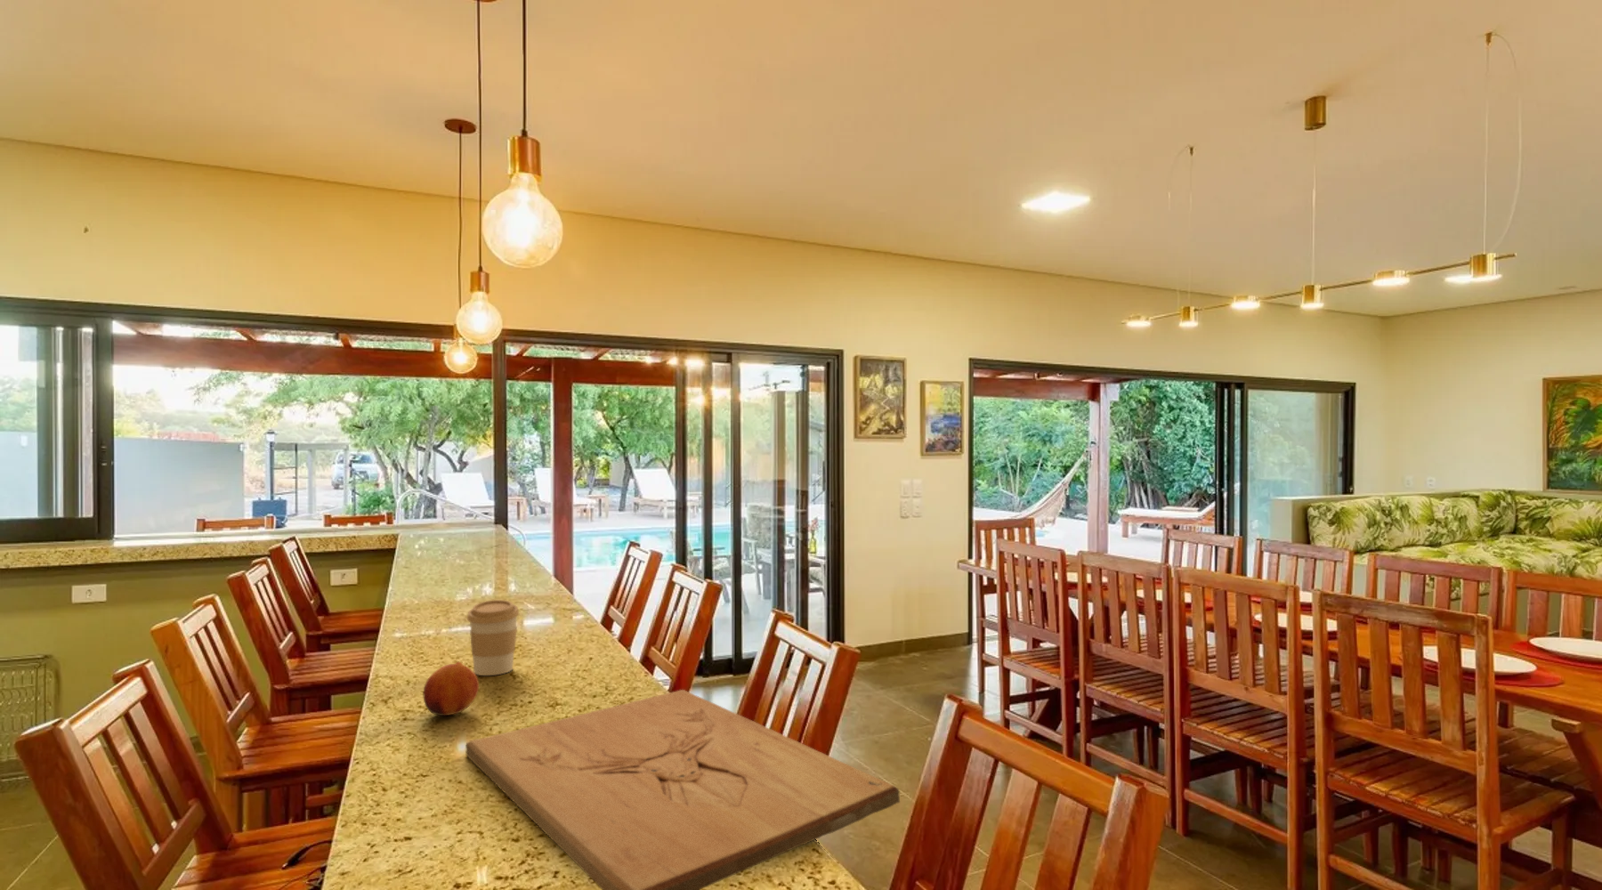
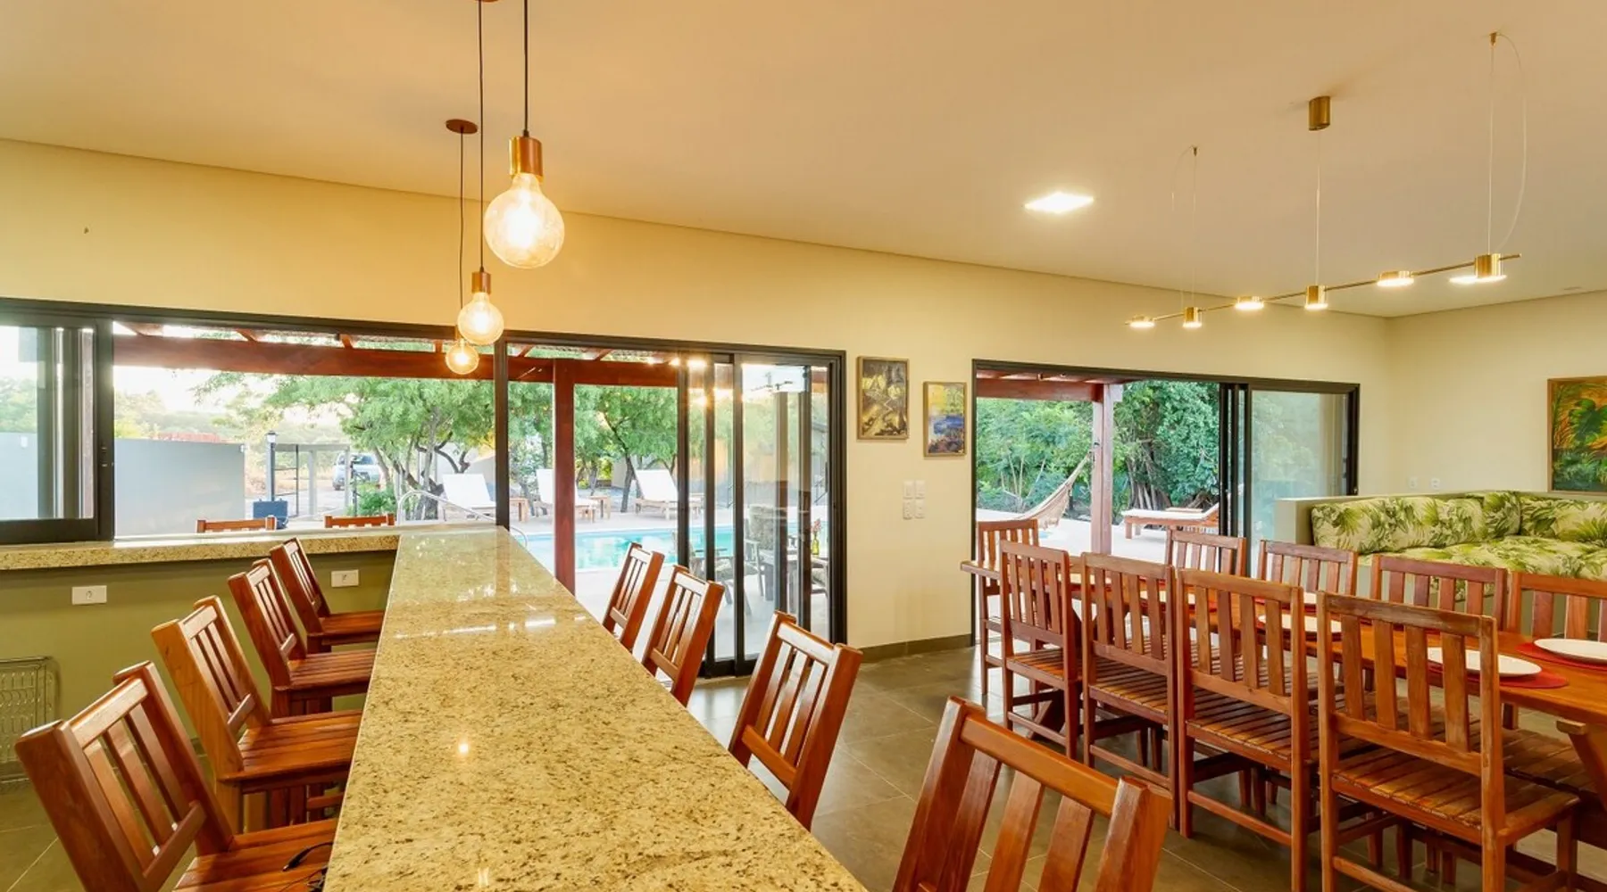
- coffee cup (493, 637)
- cutting board (666, 768)
- fruit (450, 688)
